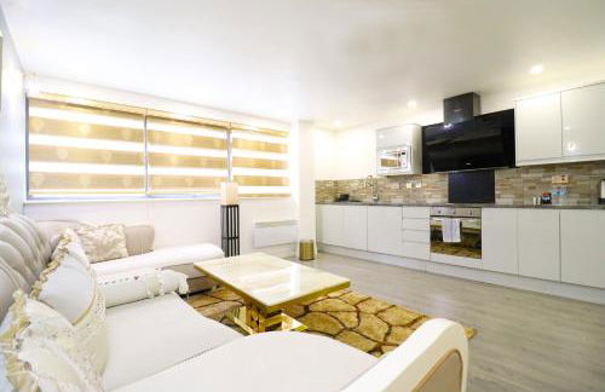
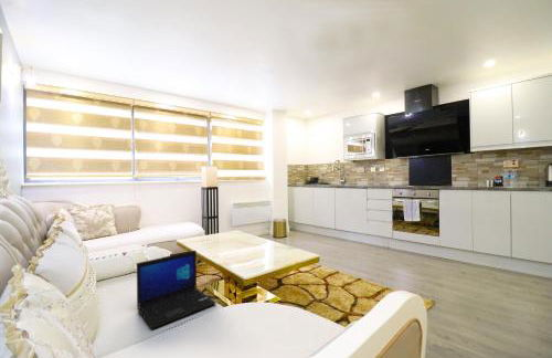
+ laptop (177, 284)
